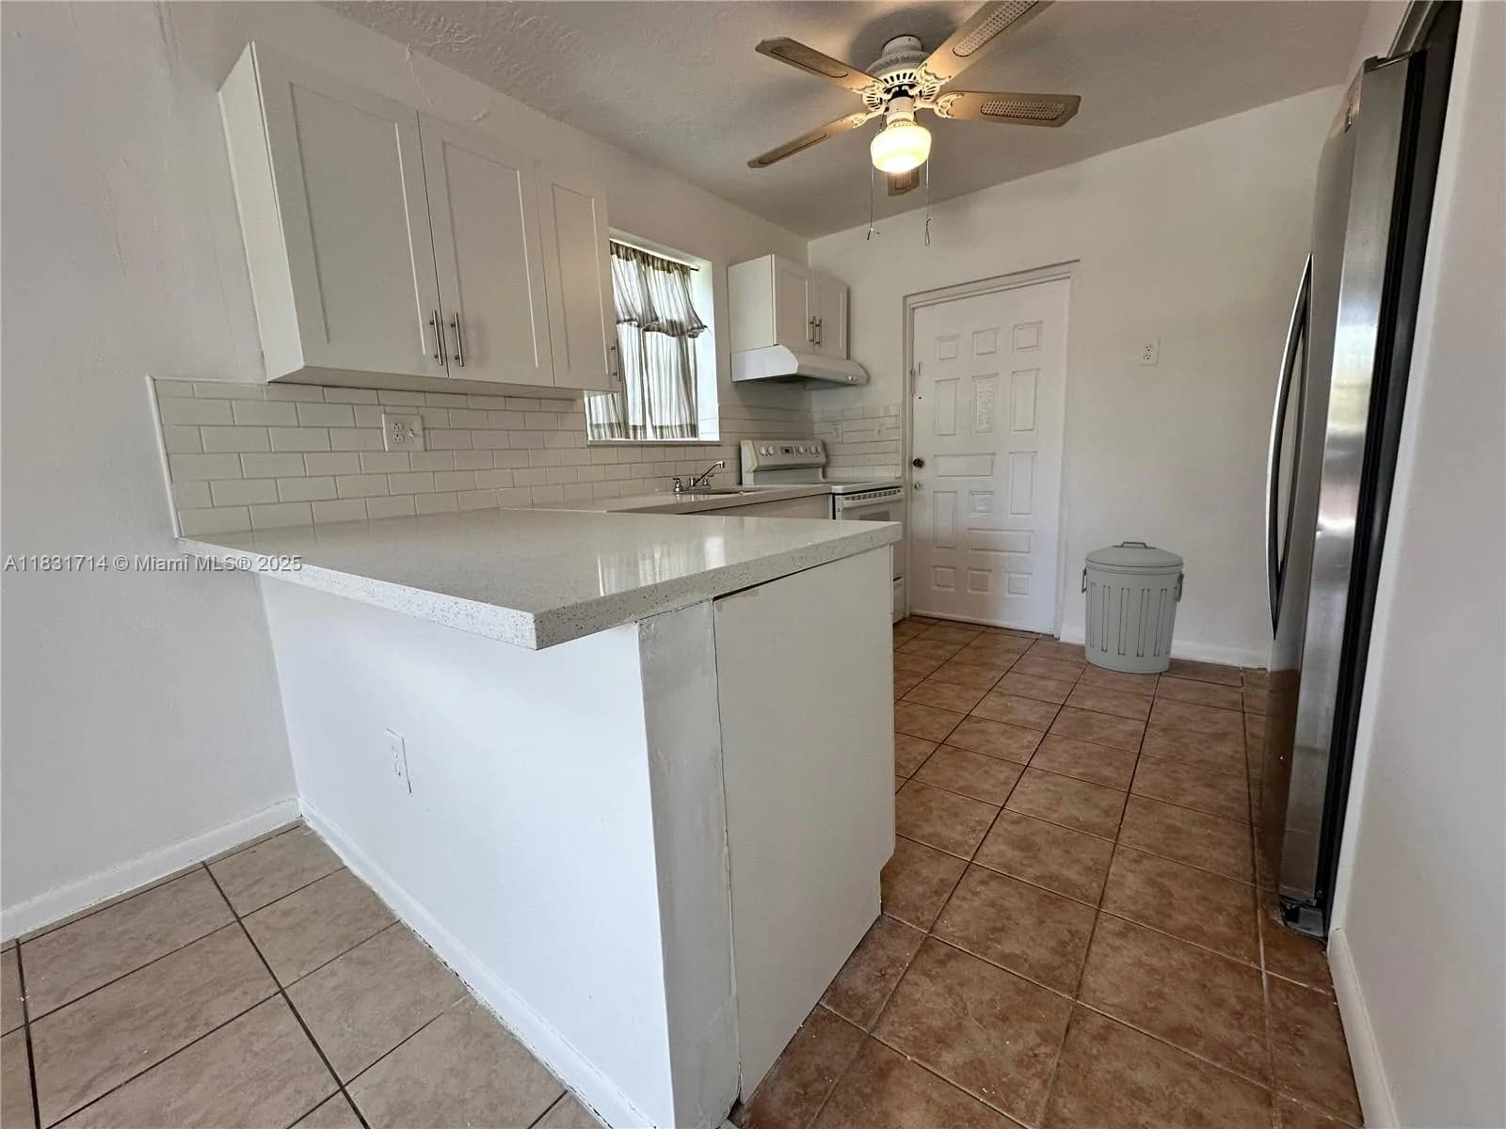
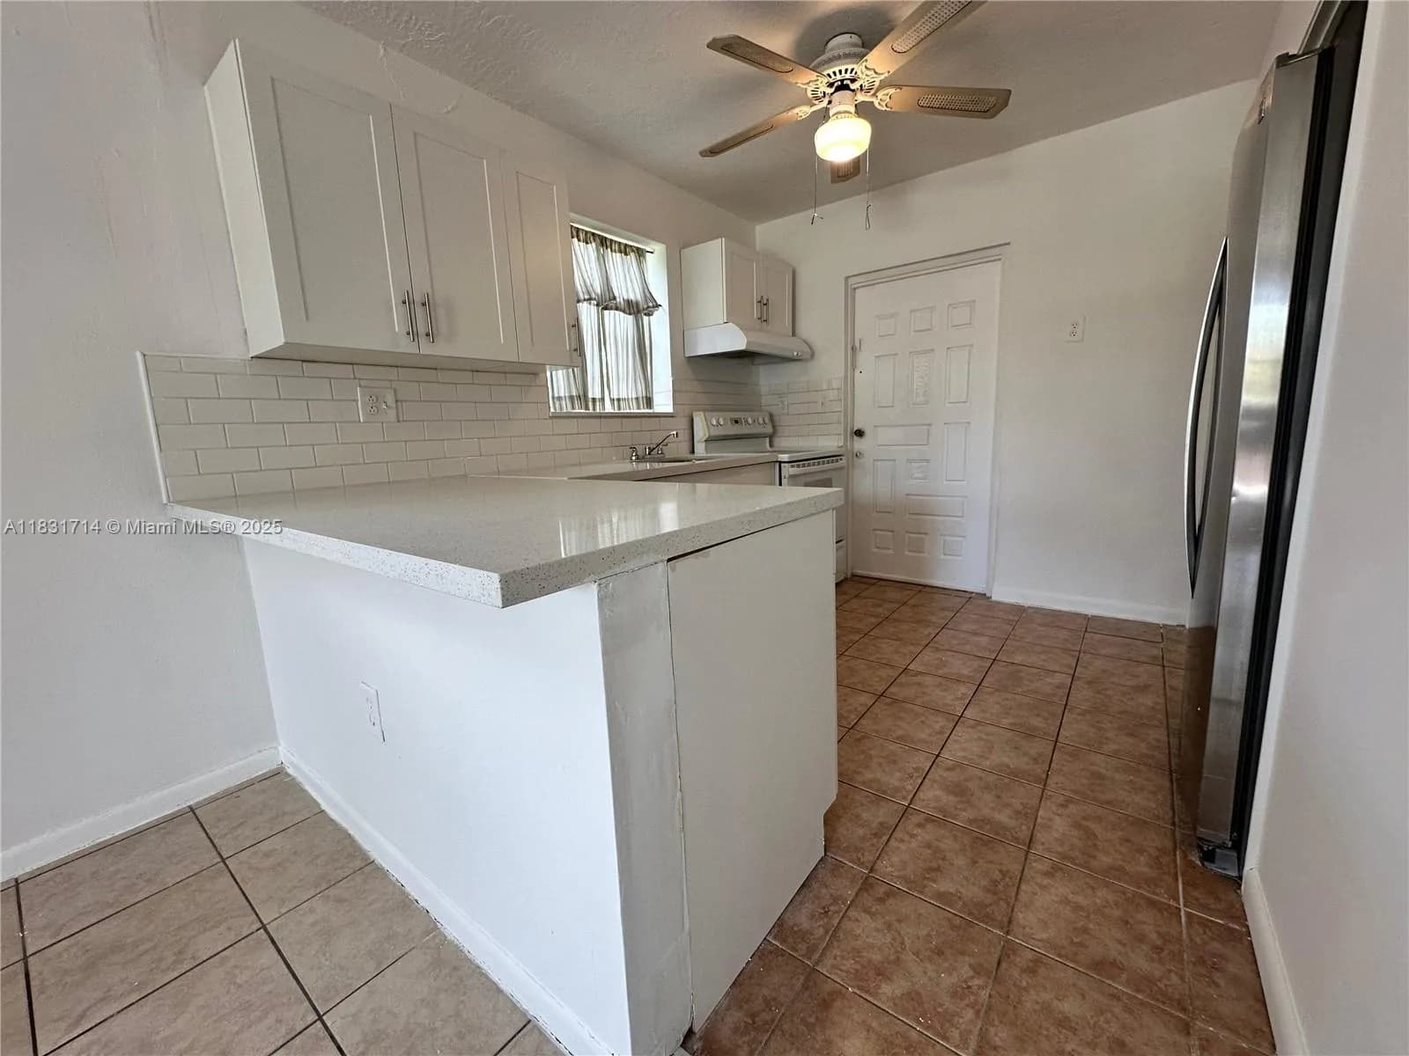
- trash can (1129, 602)
